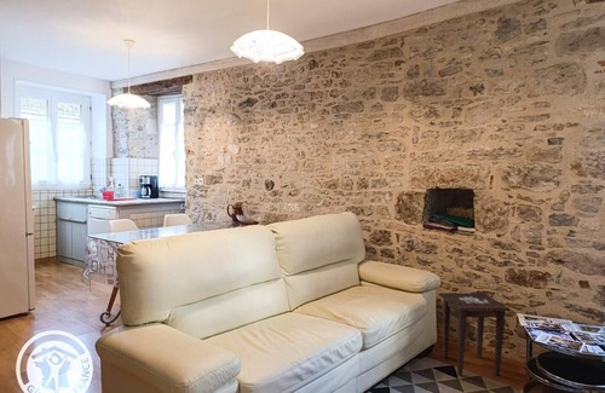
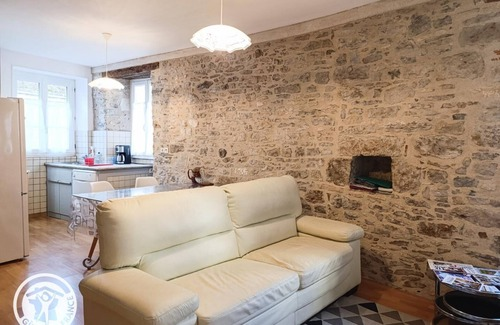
- side table (477, 331)
